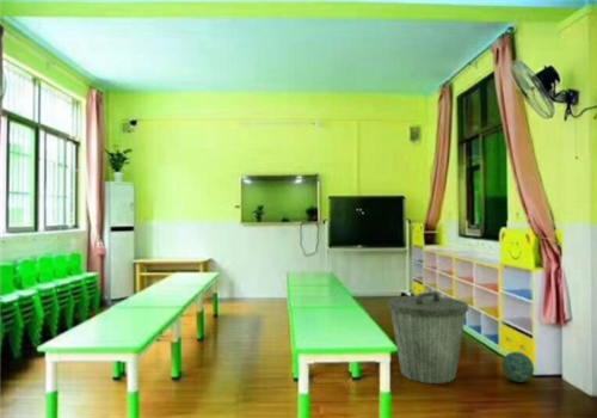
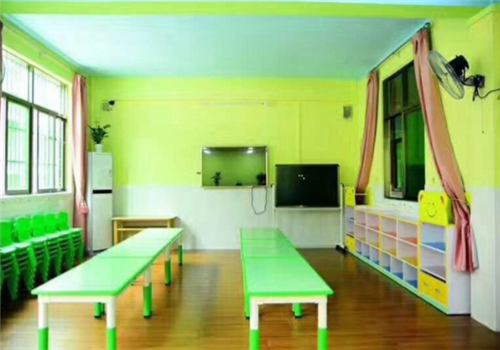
- ball (517, 367)
- trash can (427, 333)
